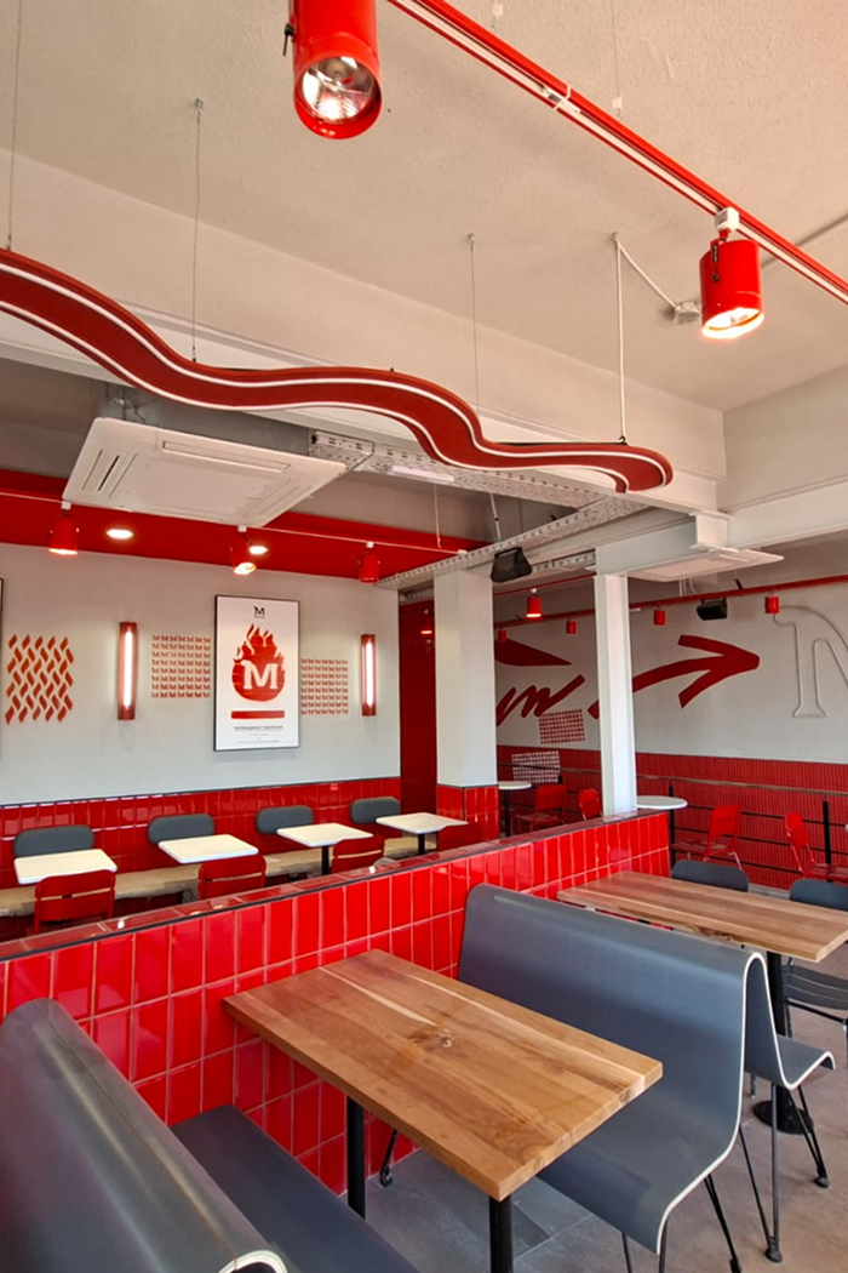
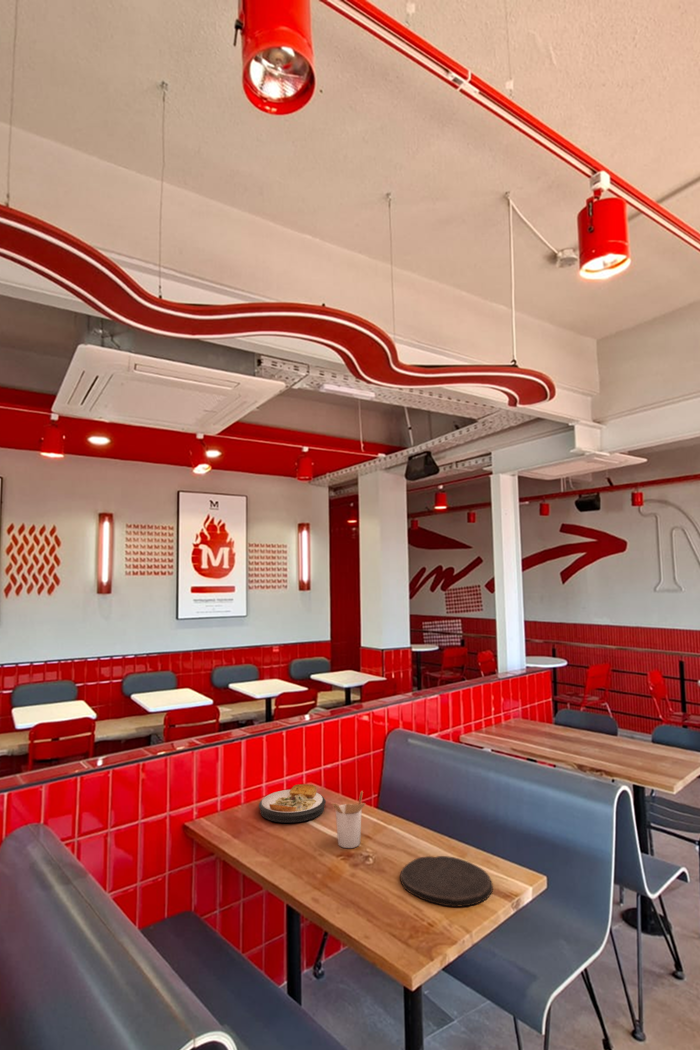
+ utensil holder (351, 820)
+ plate (292, 802)
+ plate (445, 878)
